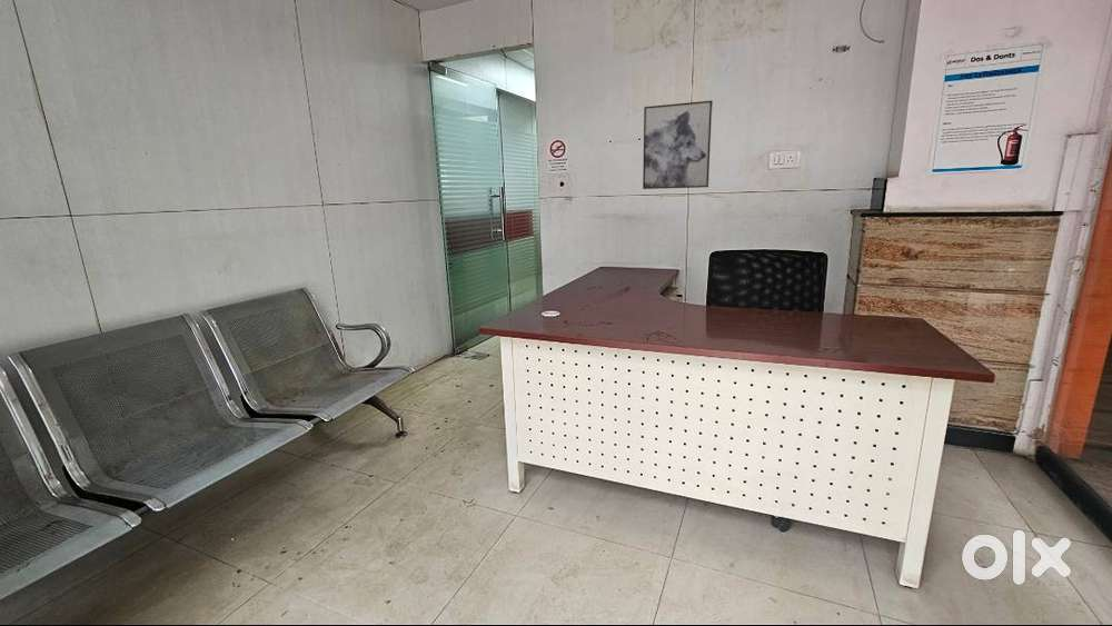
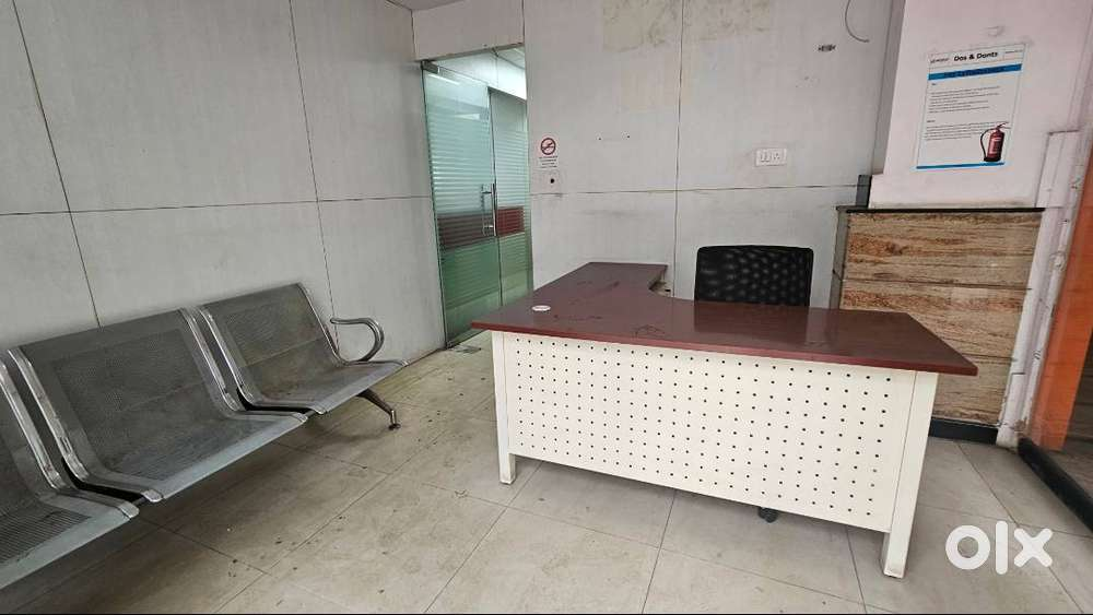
- wall art (676, 147)
